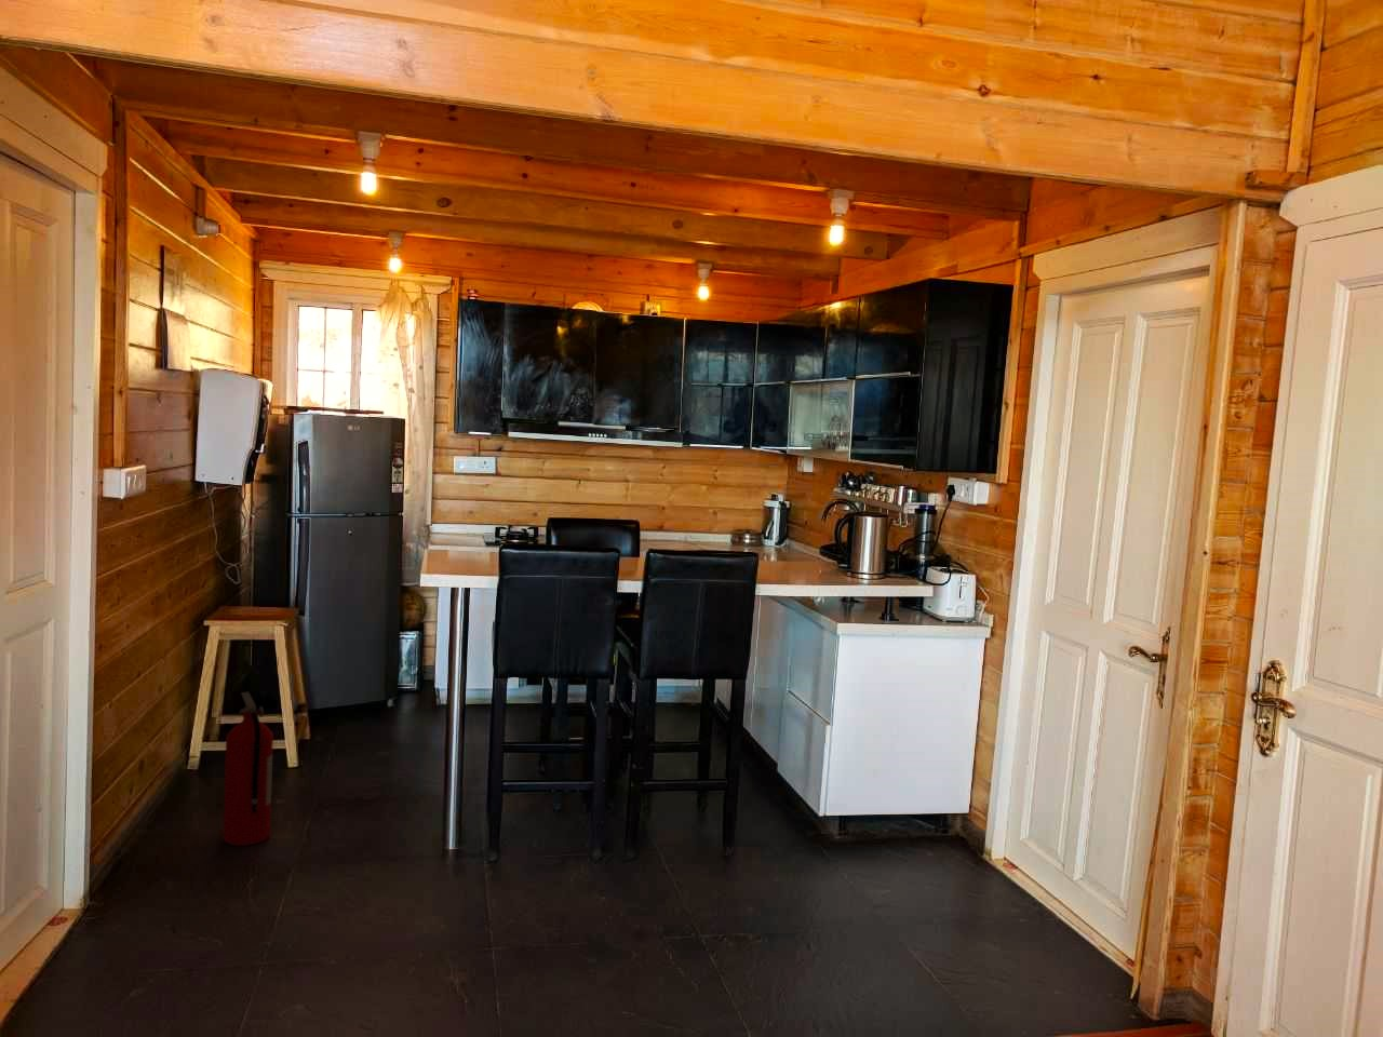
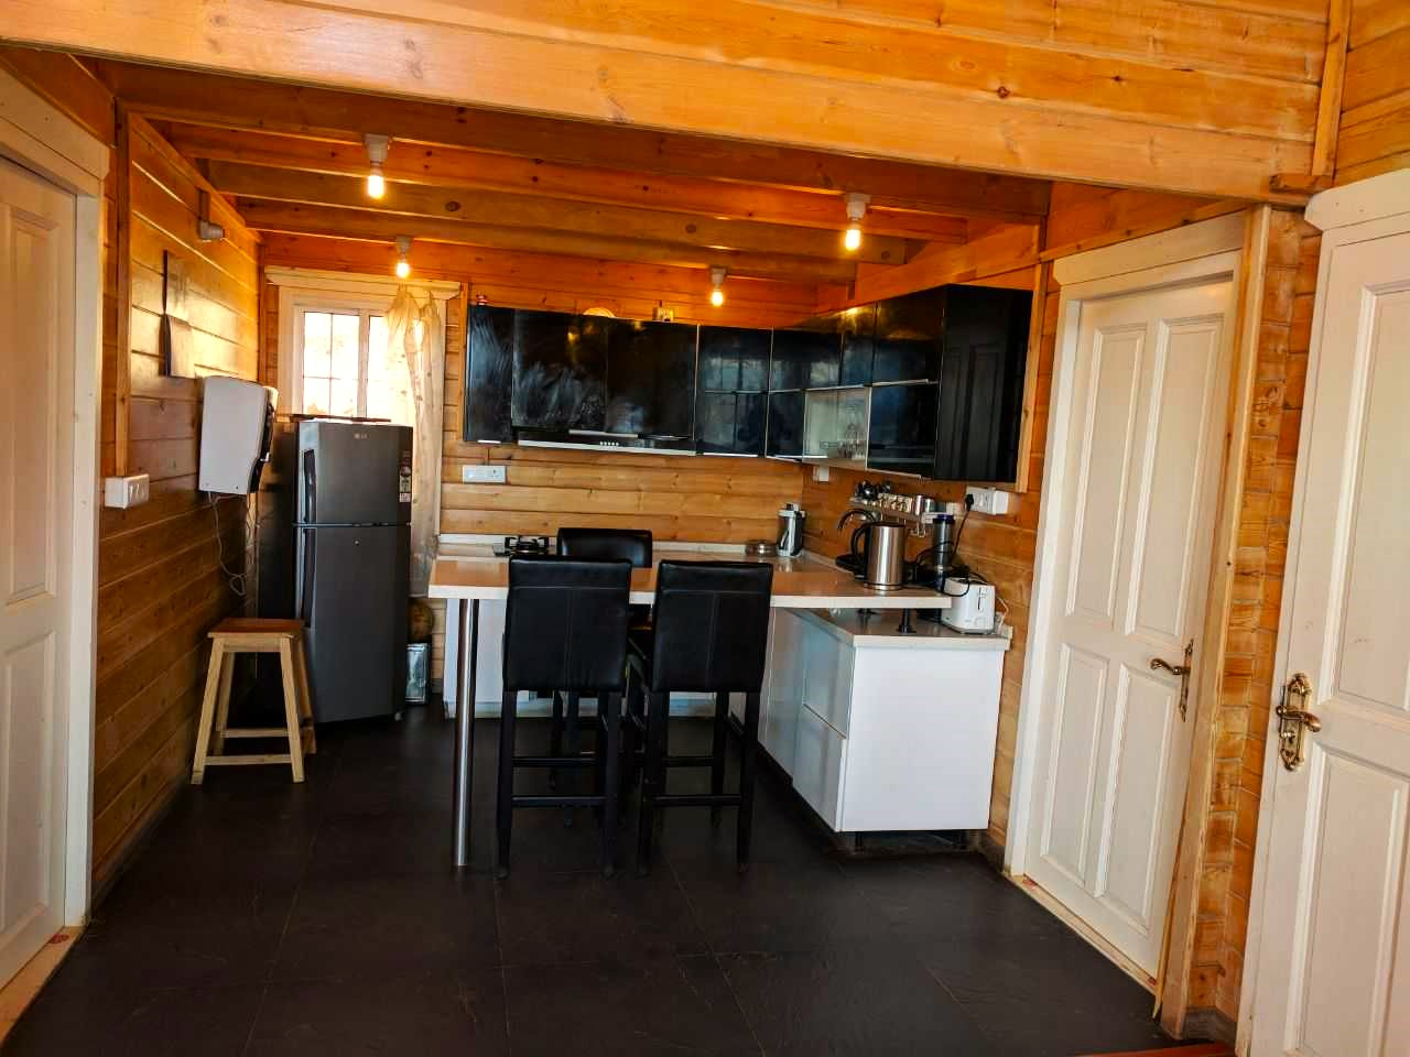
- fire extinguisher (248, 768)
